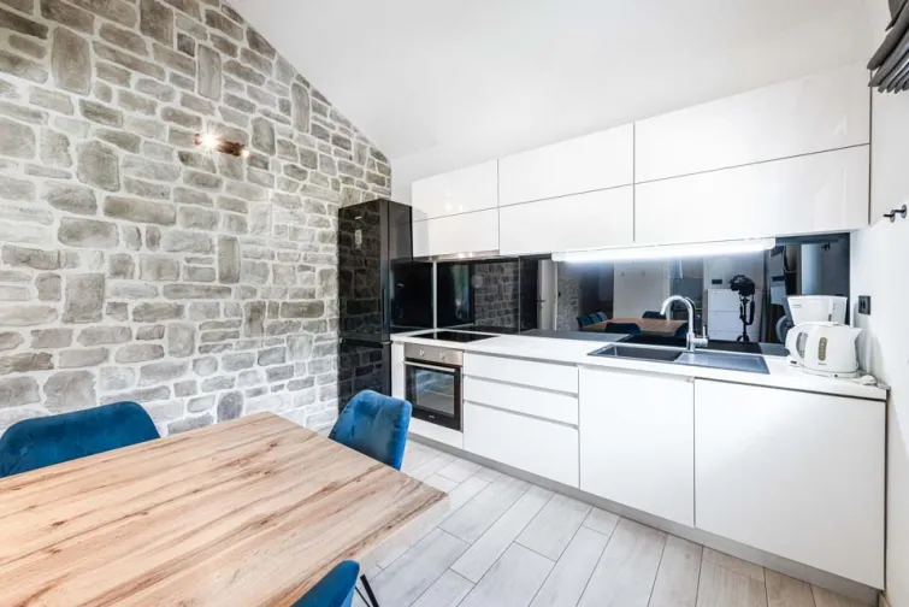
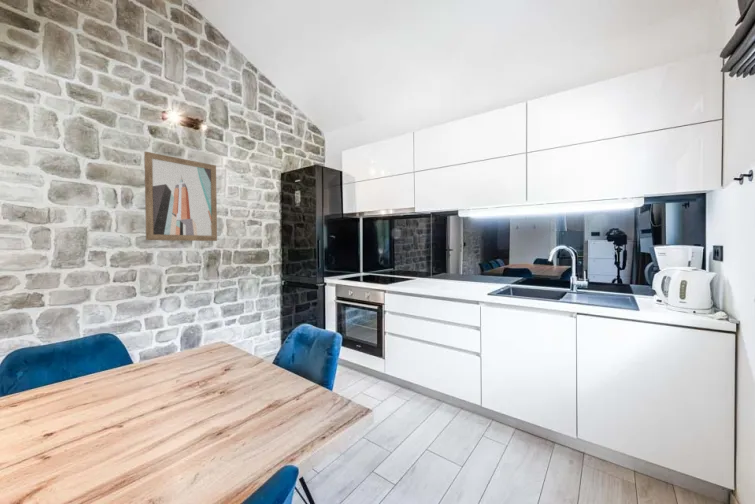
+ wall art (183, 199)
